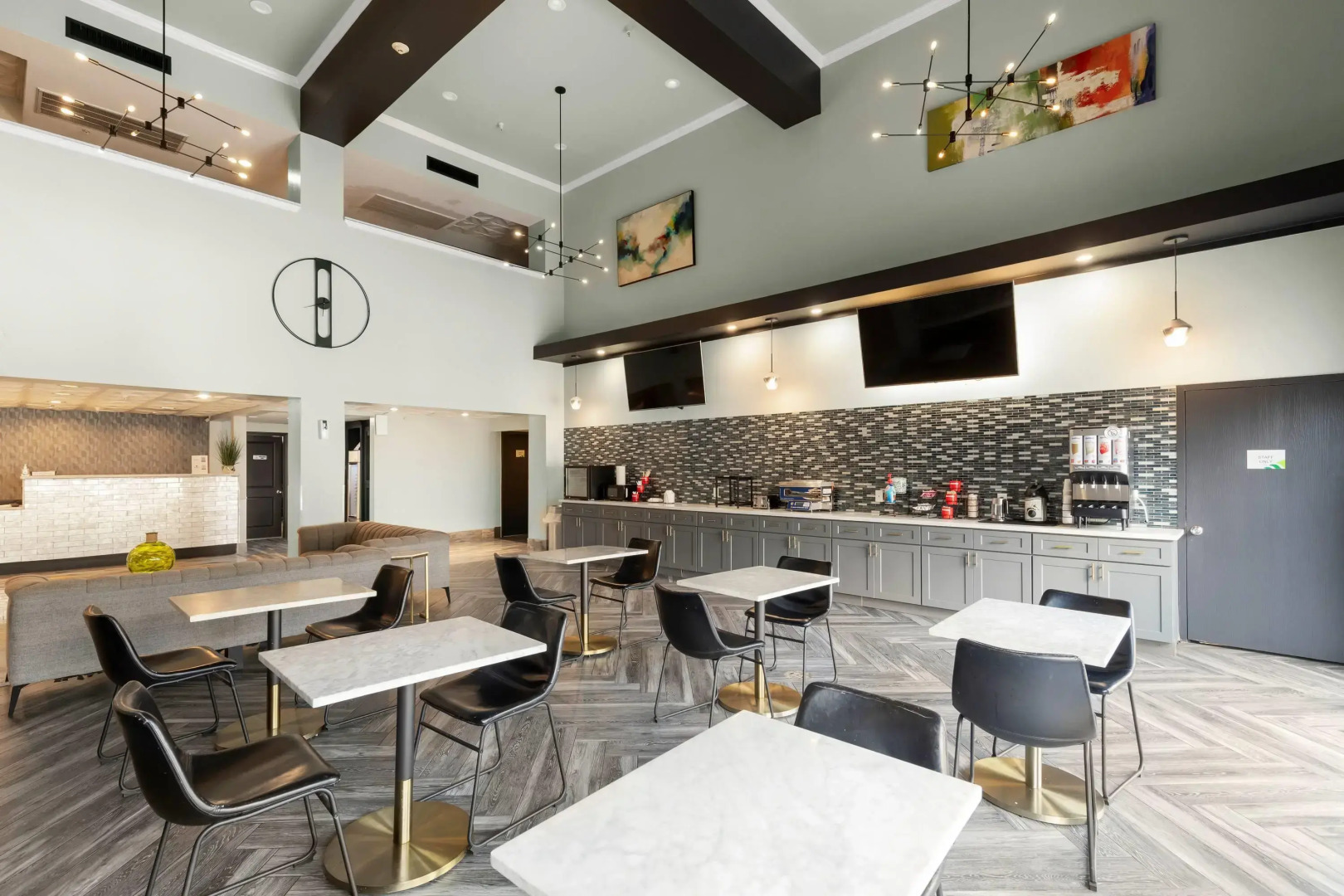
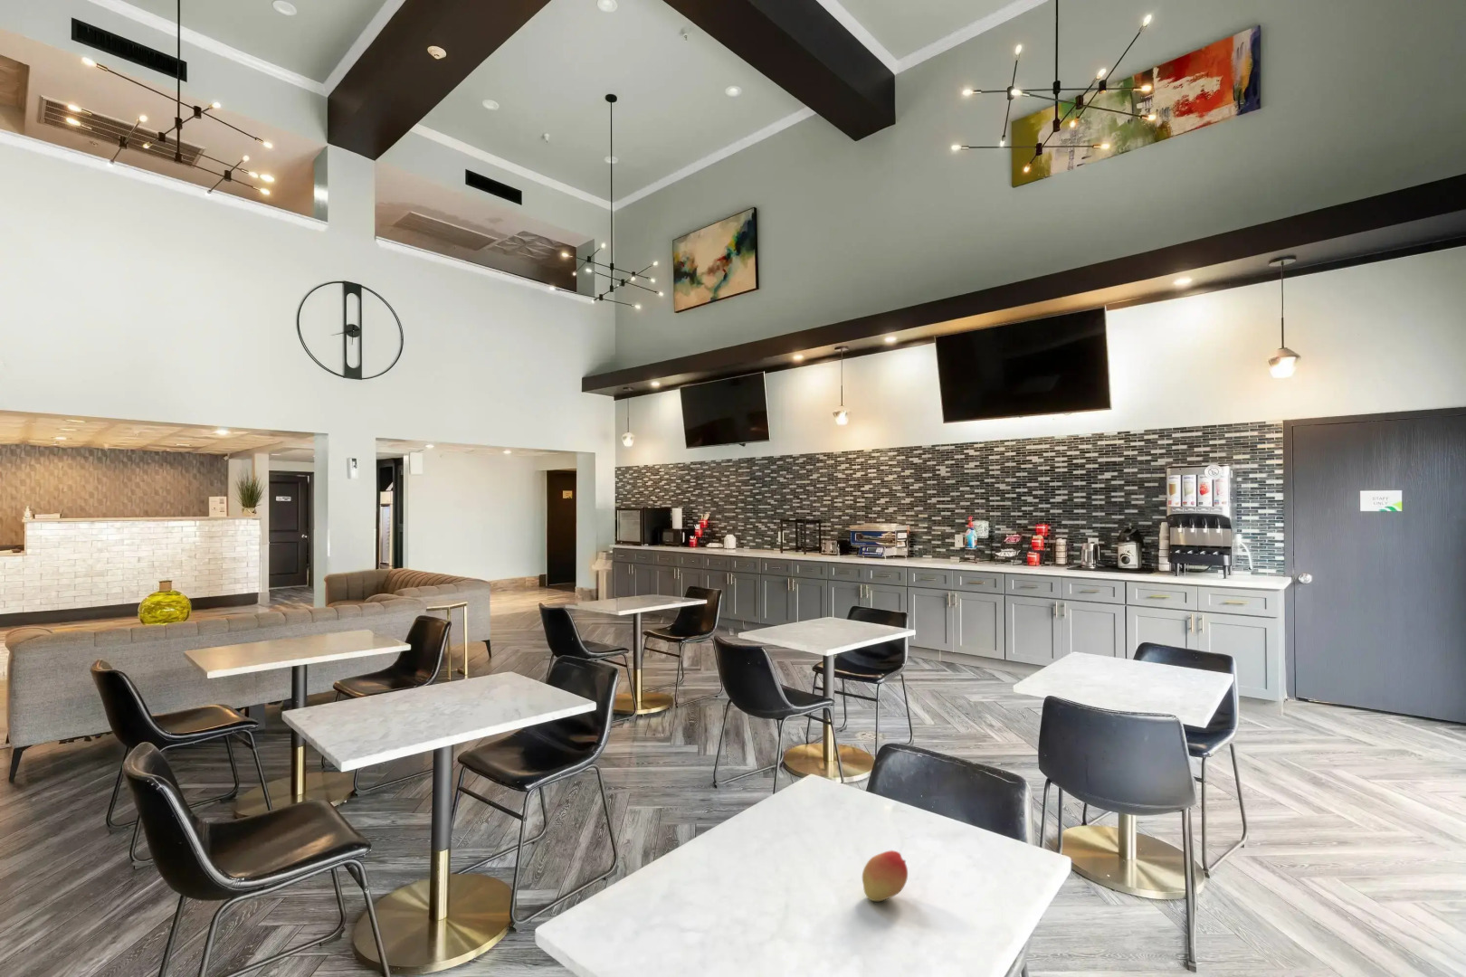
+ fruit (886, 875)
